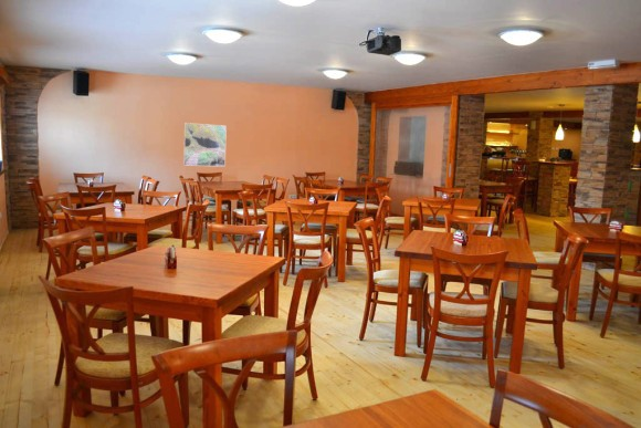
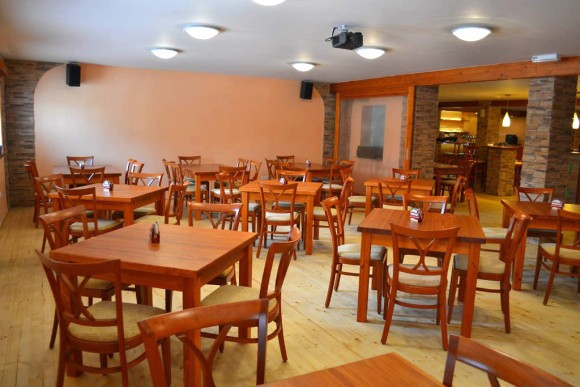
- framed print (204, 145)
